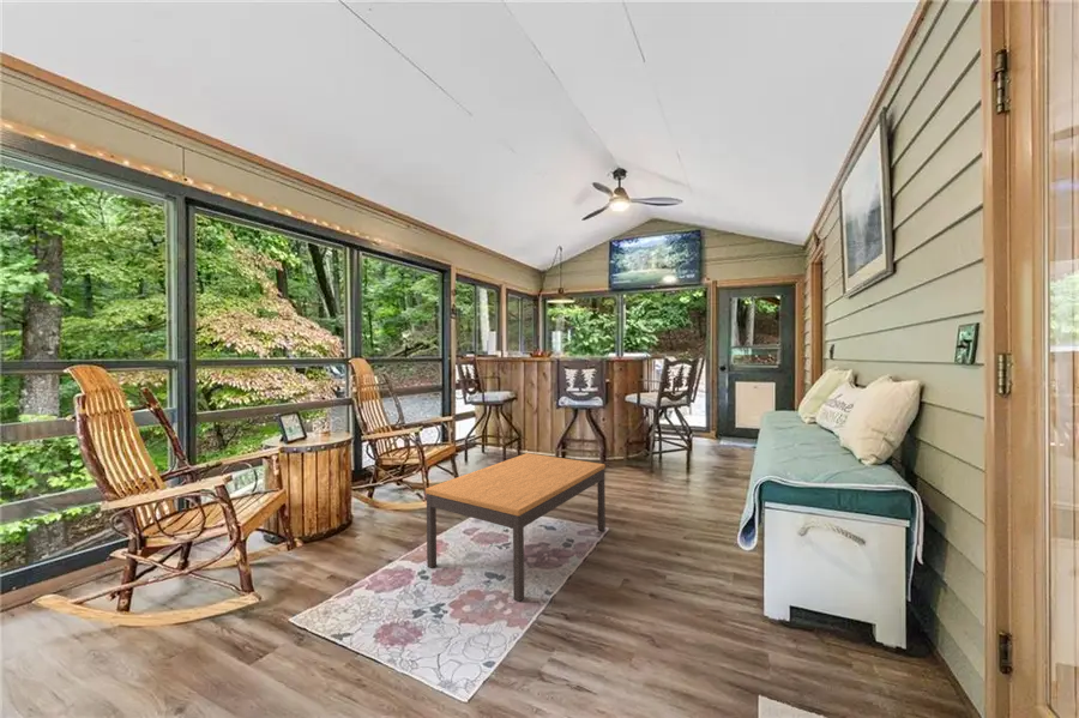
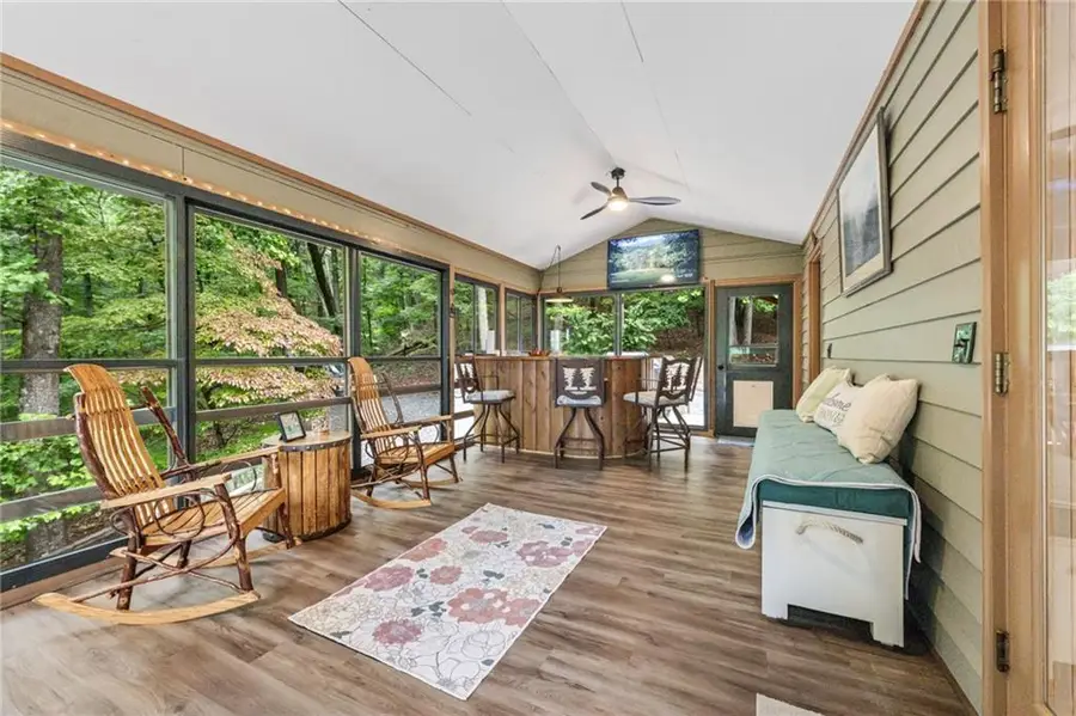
- coffee table (524, 509)
